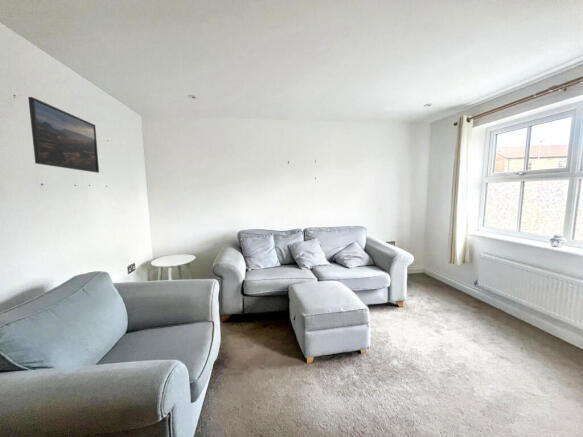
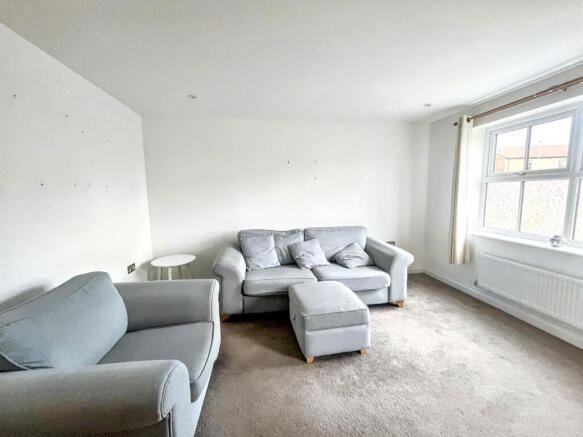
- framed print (69, 141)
